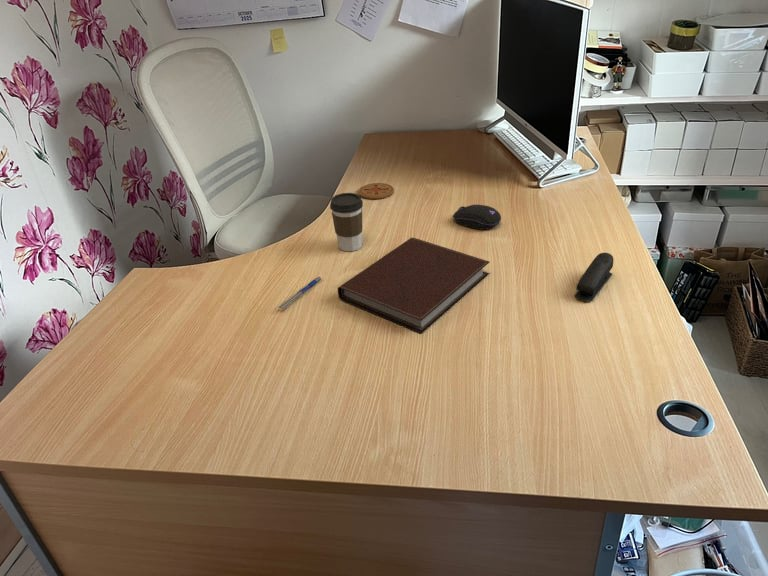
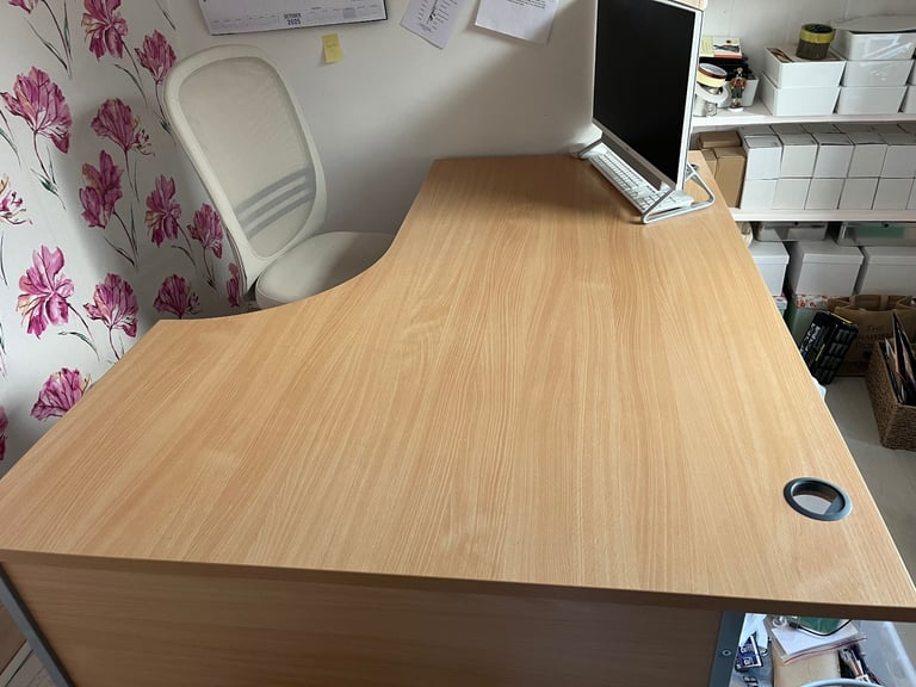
- stapler (595, 275)
- computer mouse (476, 214)
- pen (300, 292)
- notebook (415, 279)
- coaster (376, 190)
- coffee cup (348, 222)
